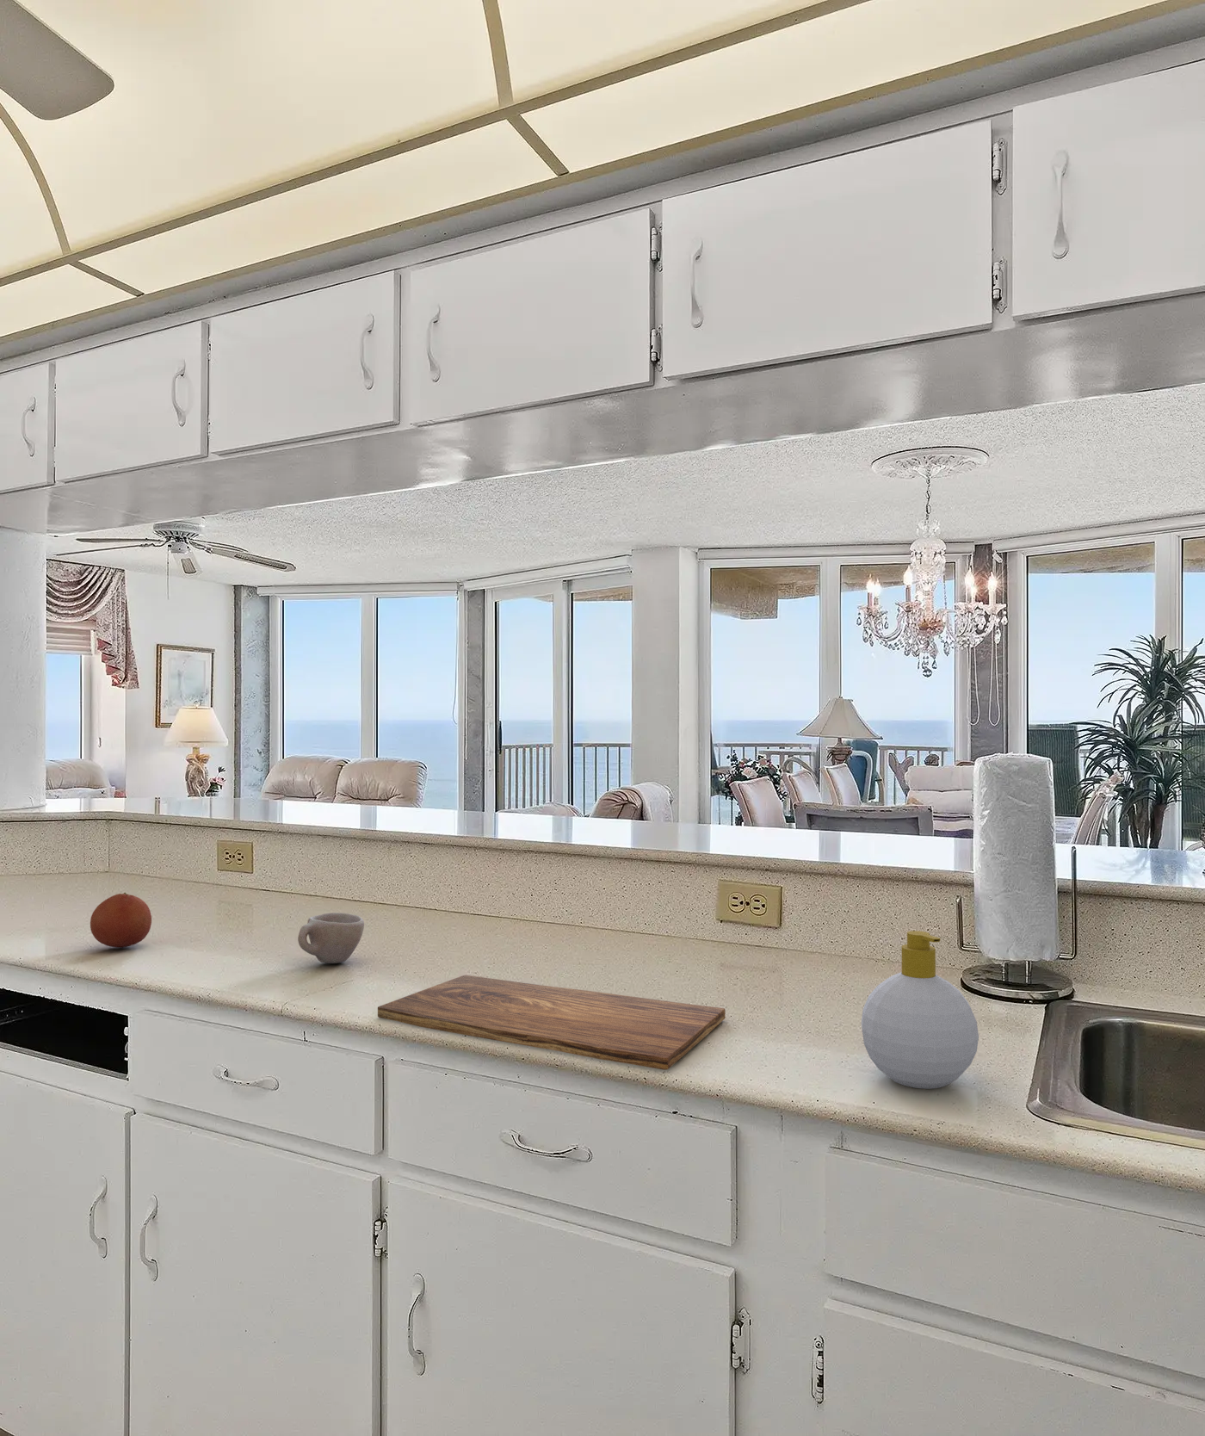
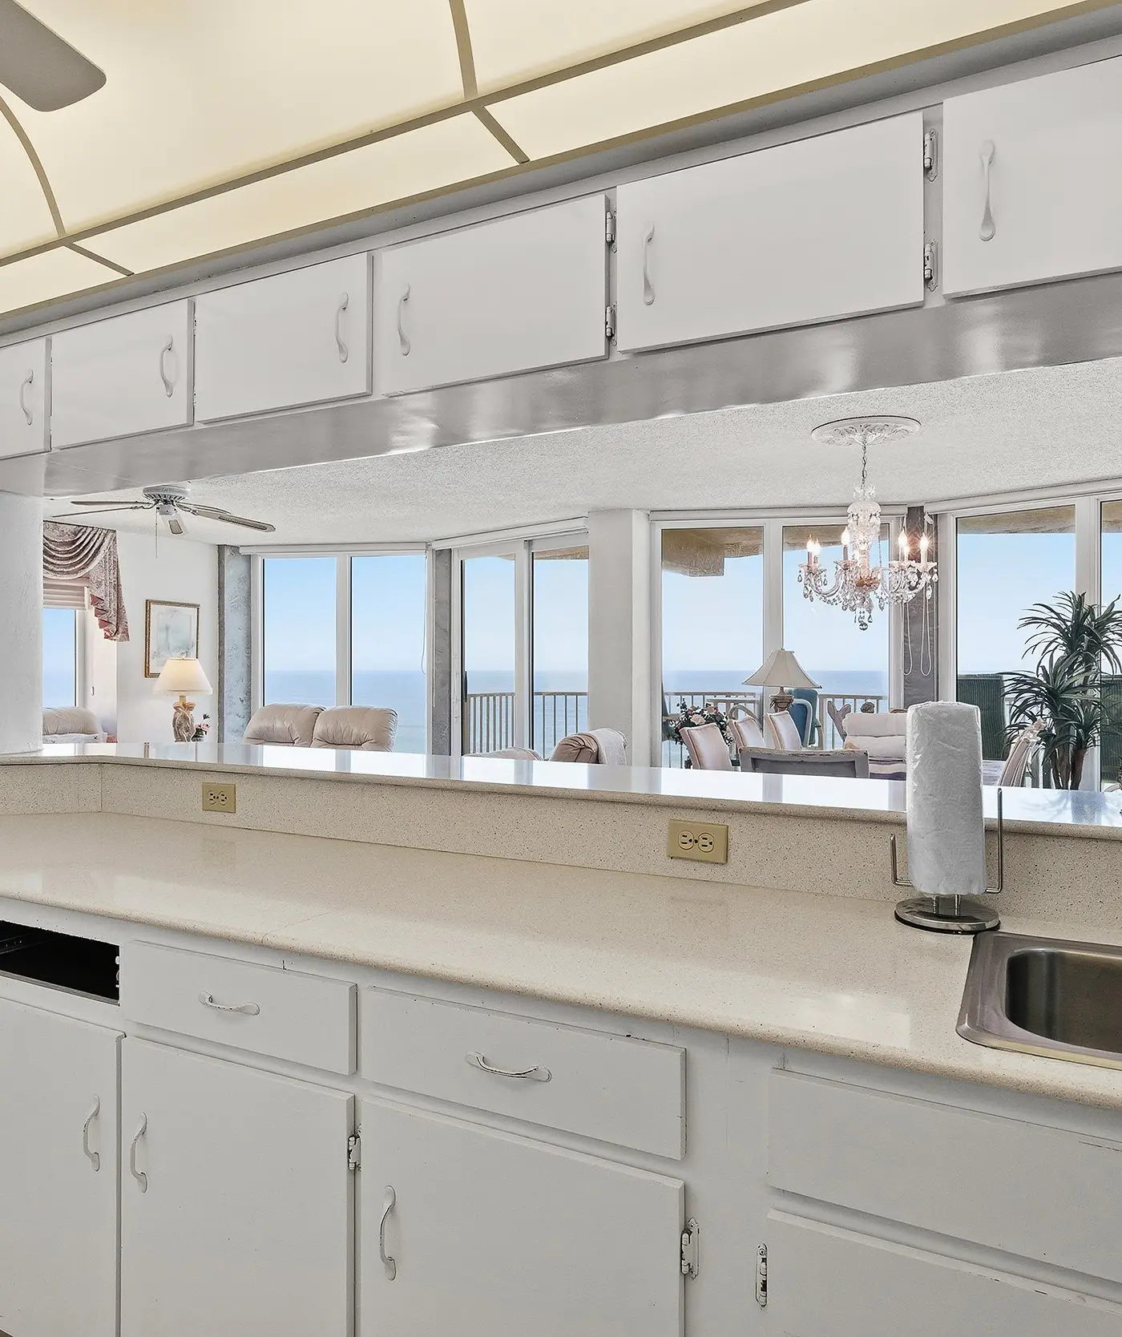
- soap bottle (918, 1006)
- cup (329, 940)
- fruit (122, 919)
- cutting board (549, 1014)
